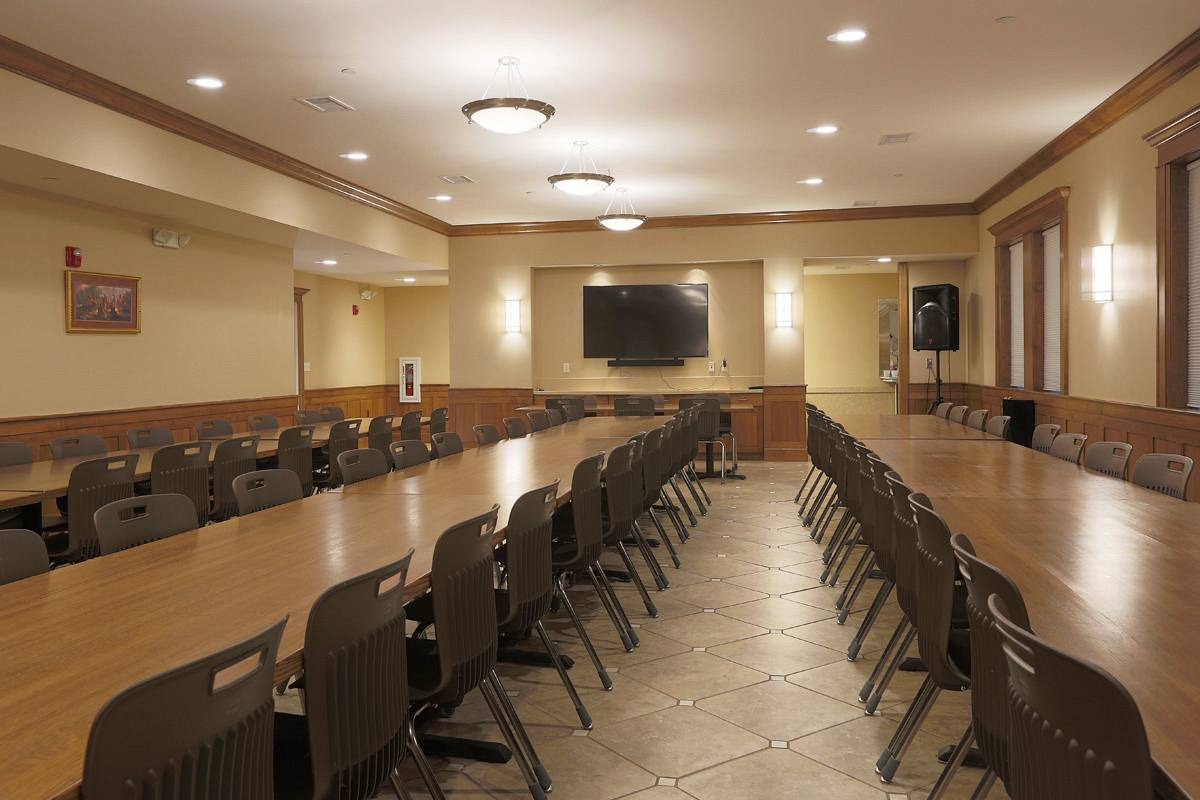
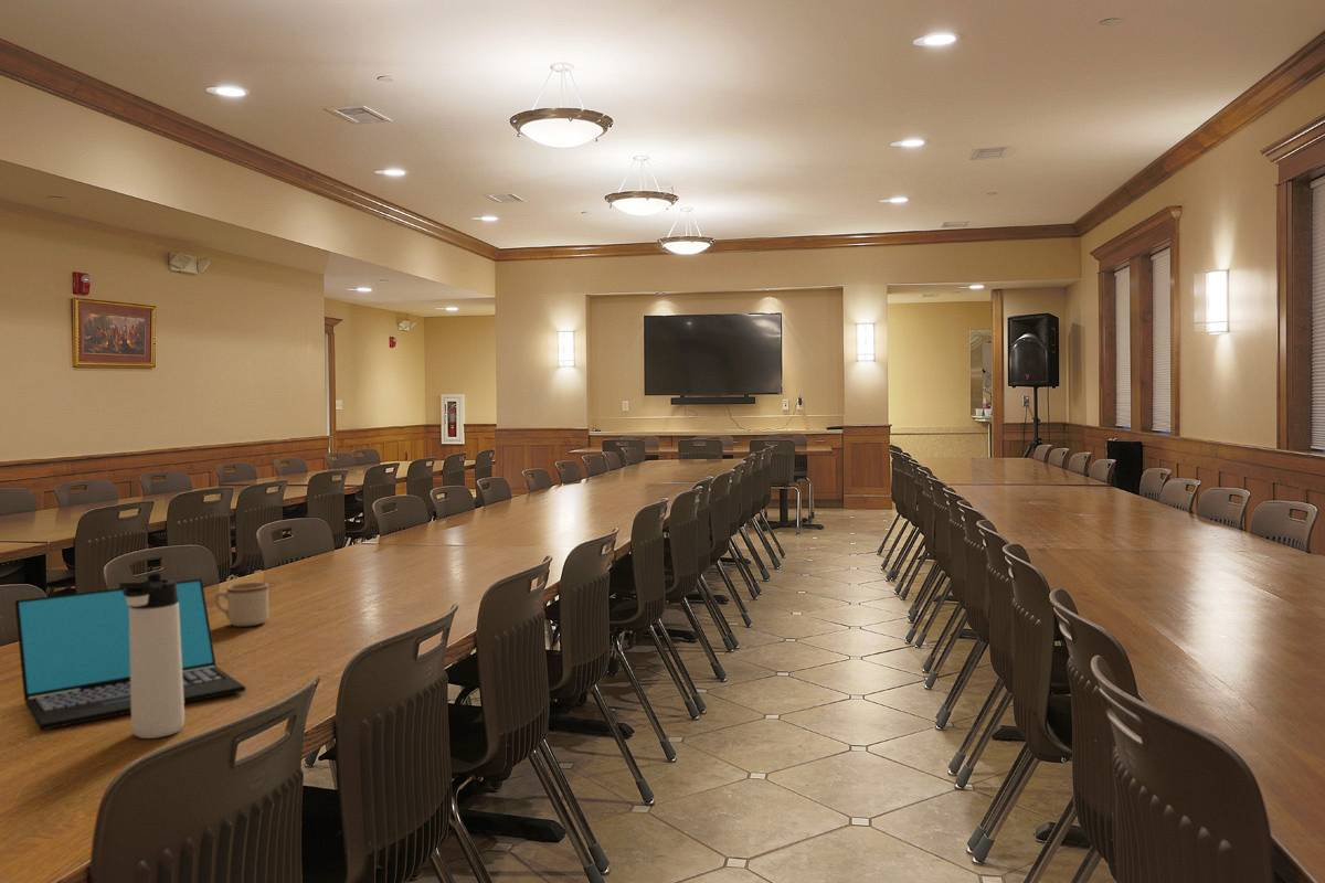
+ mug (241, 604)
+ laptop (129, 645)
+ thermos bottle (149, 656)
